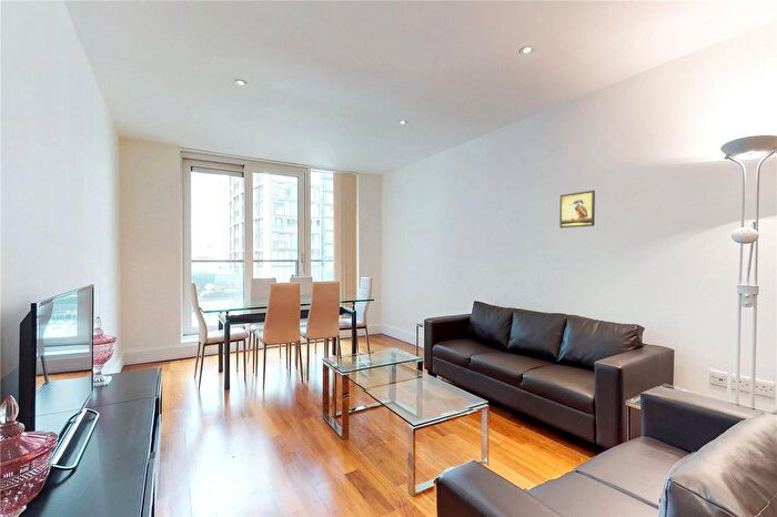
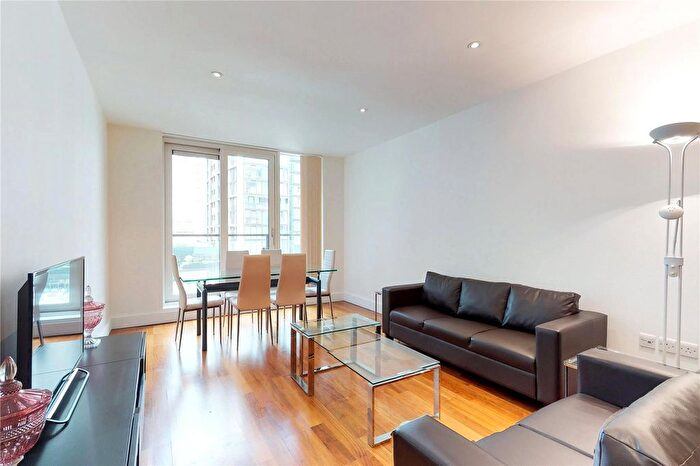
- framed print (576, 210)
